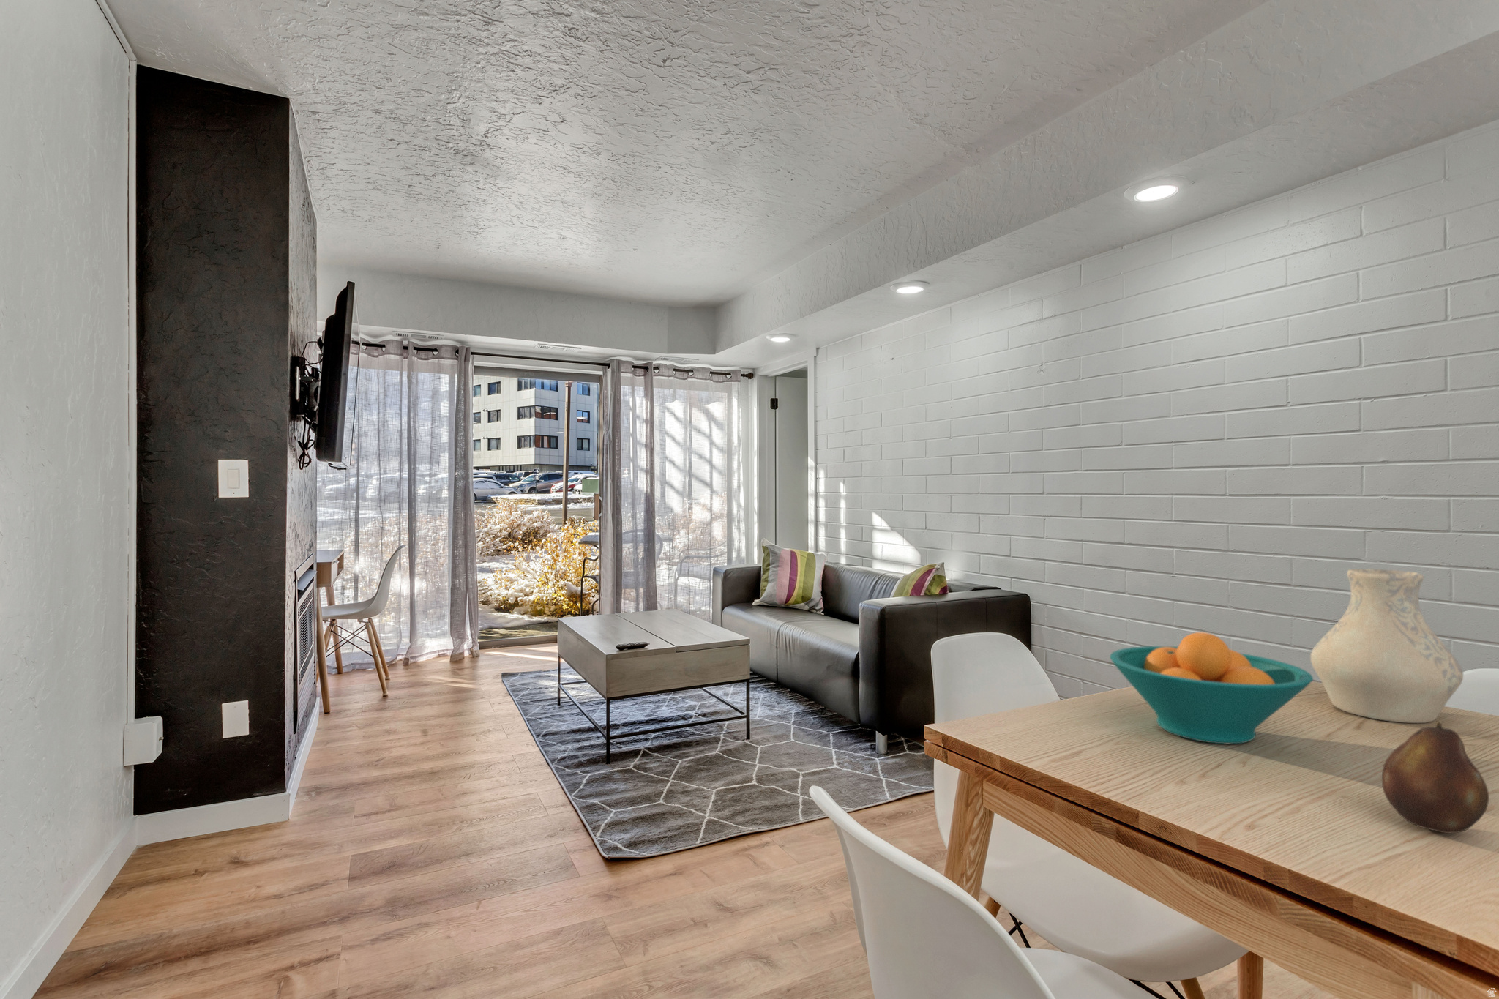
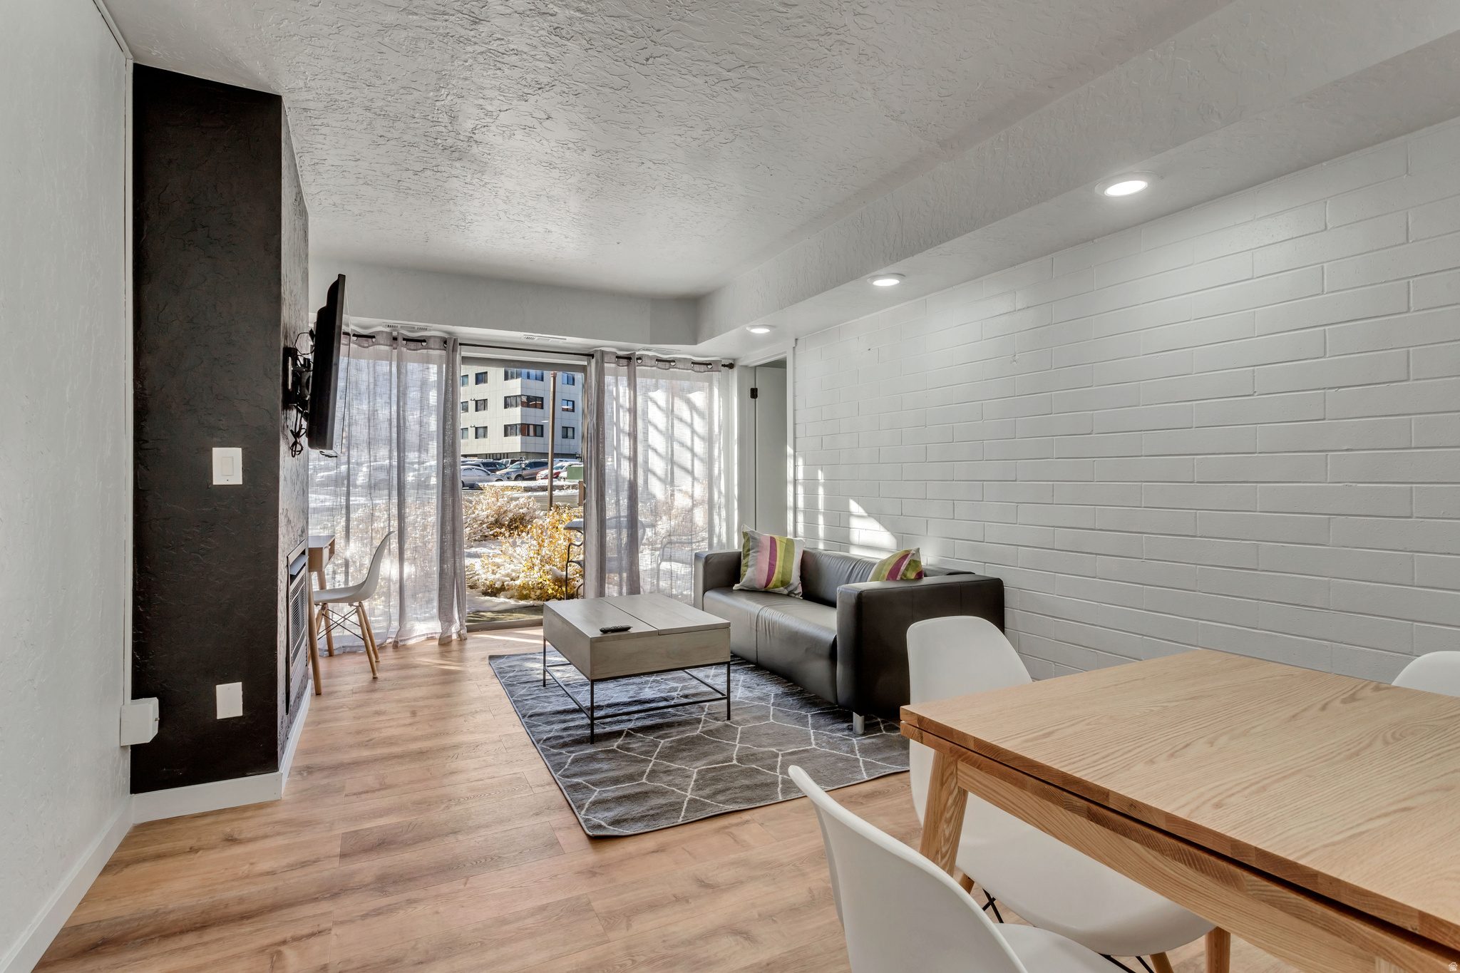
- fruit (1434, 774)
- fruit bowl (1205, 682)
- vase (1383, 641)
